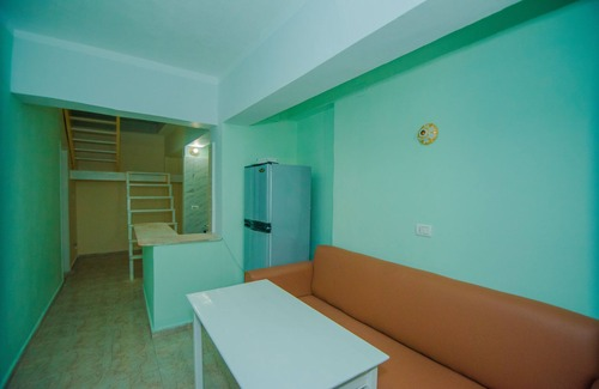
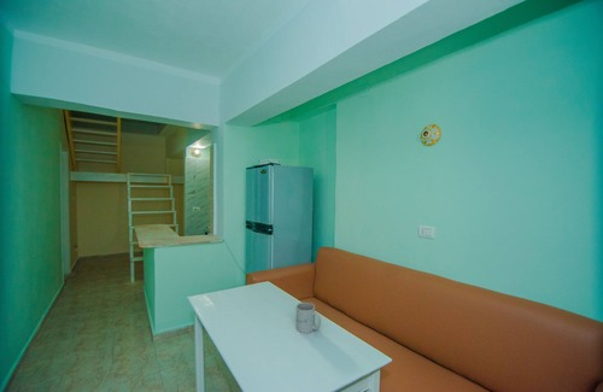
+ mug (308, 318)
